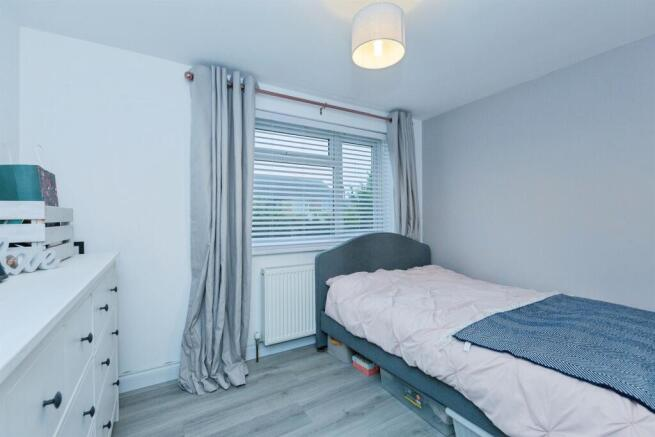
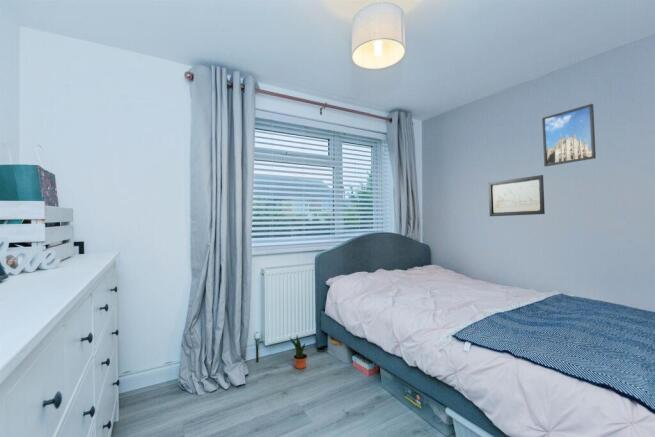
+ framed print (567, 136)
+ wall art (514, 197)
+ potted plant (298, 351)
